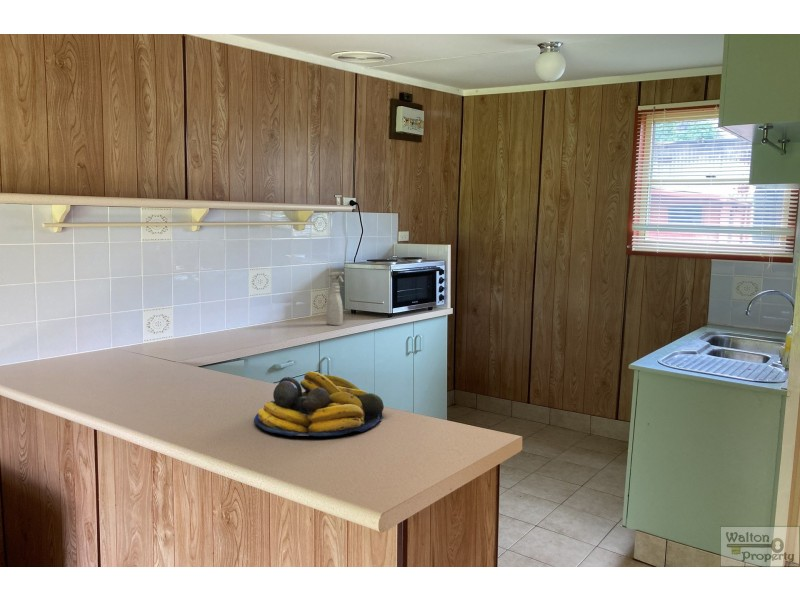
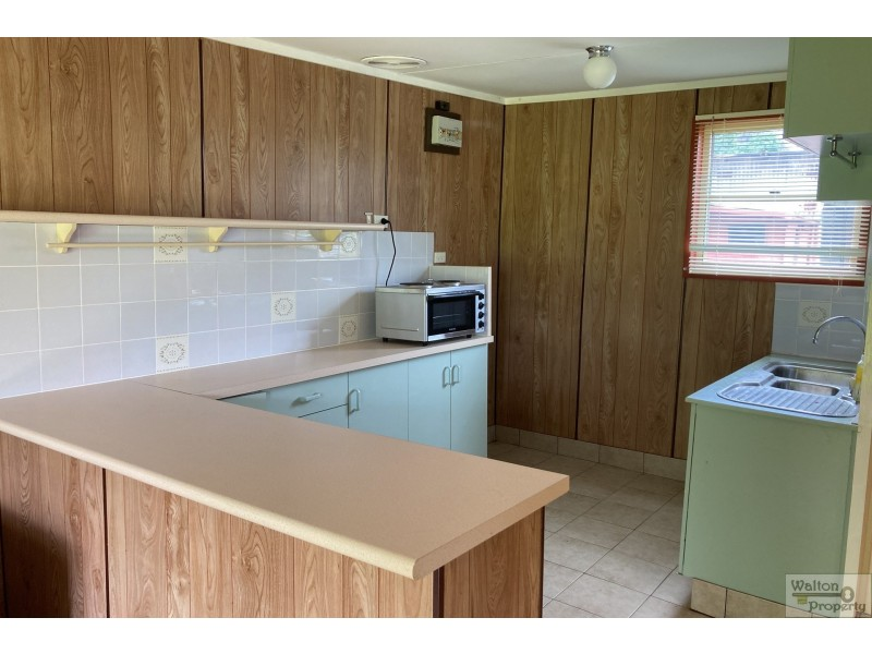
- spray bottle (334, 298)
- fruit bowl (318, 396)
